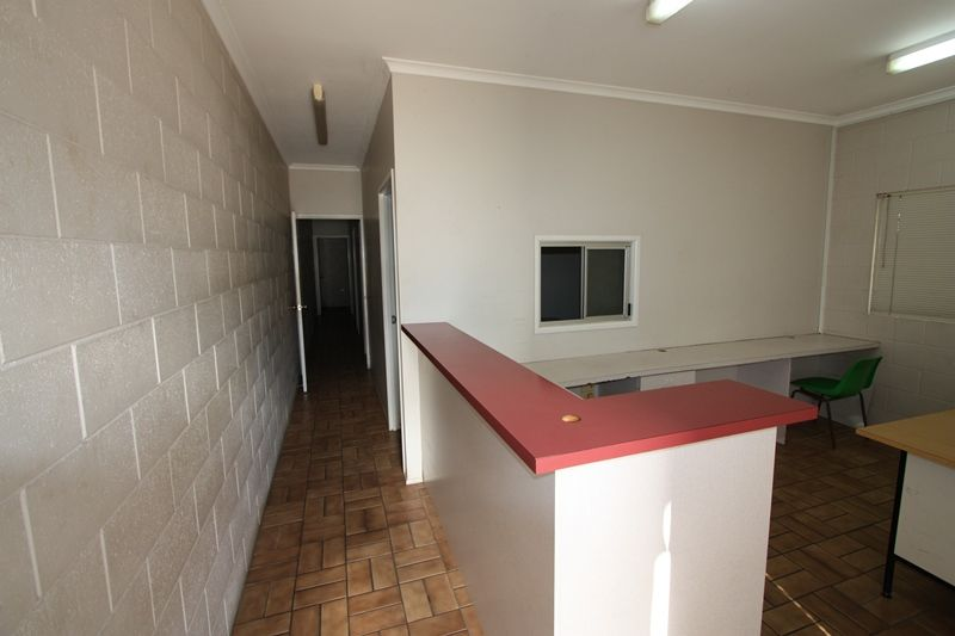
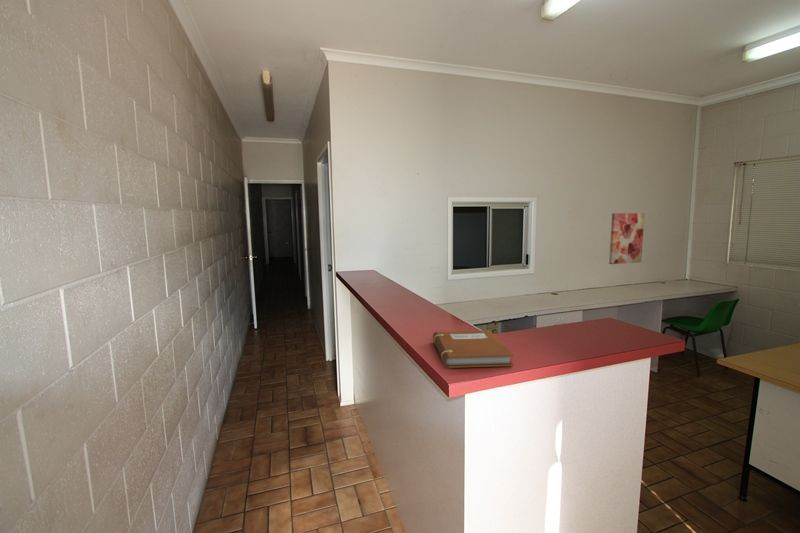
+ notebook (468, 346)
+ wall art (626, 238)
